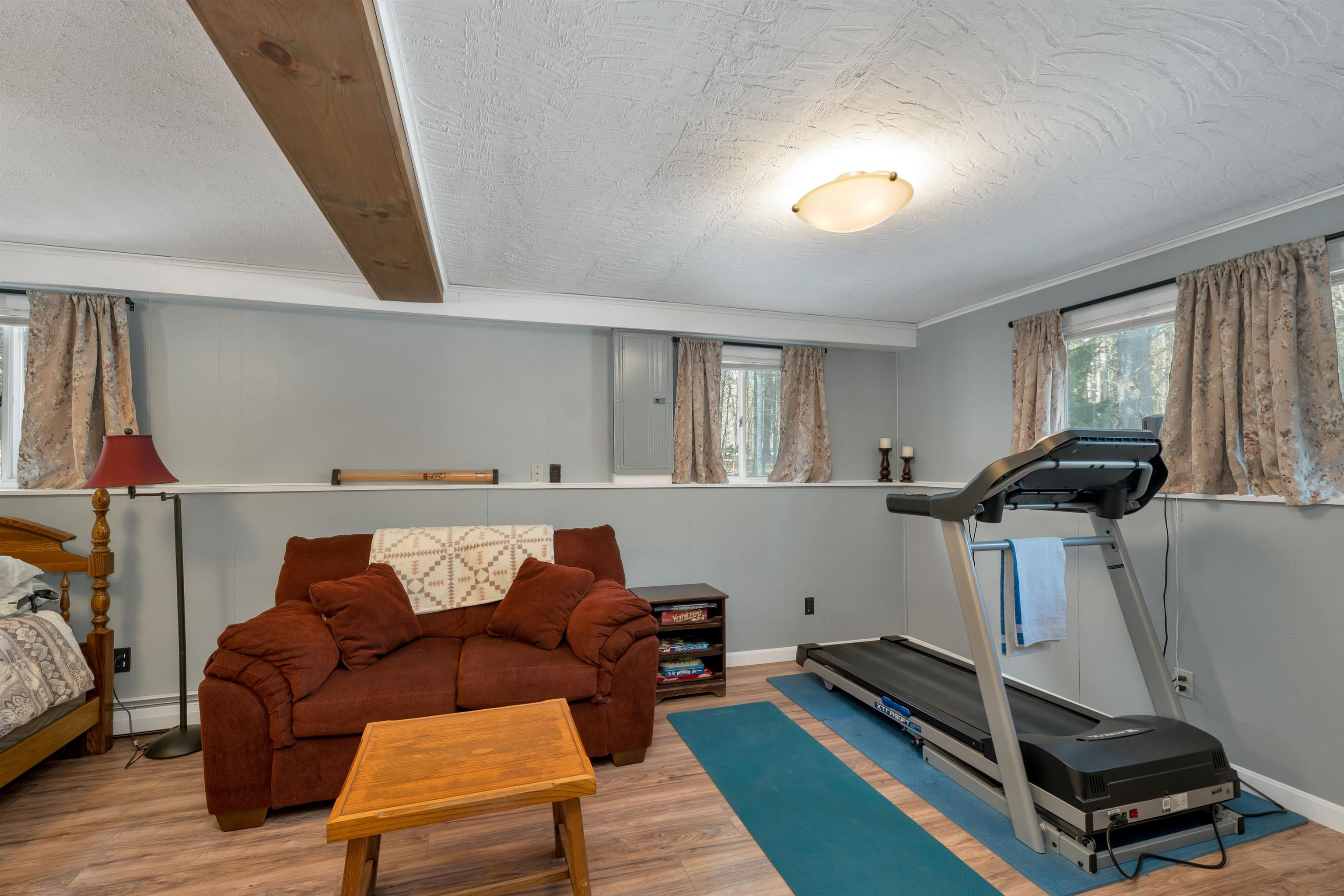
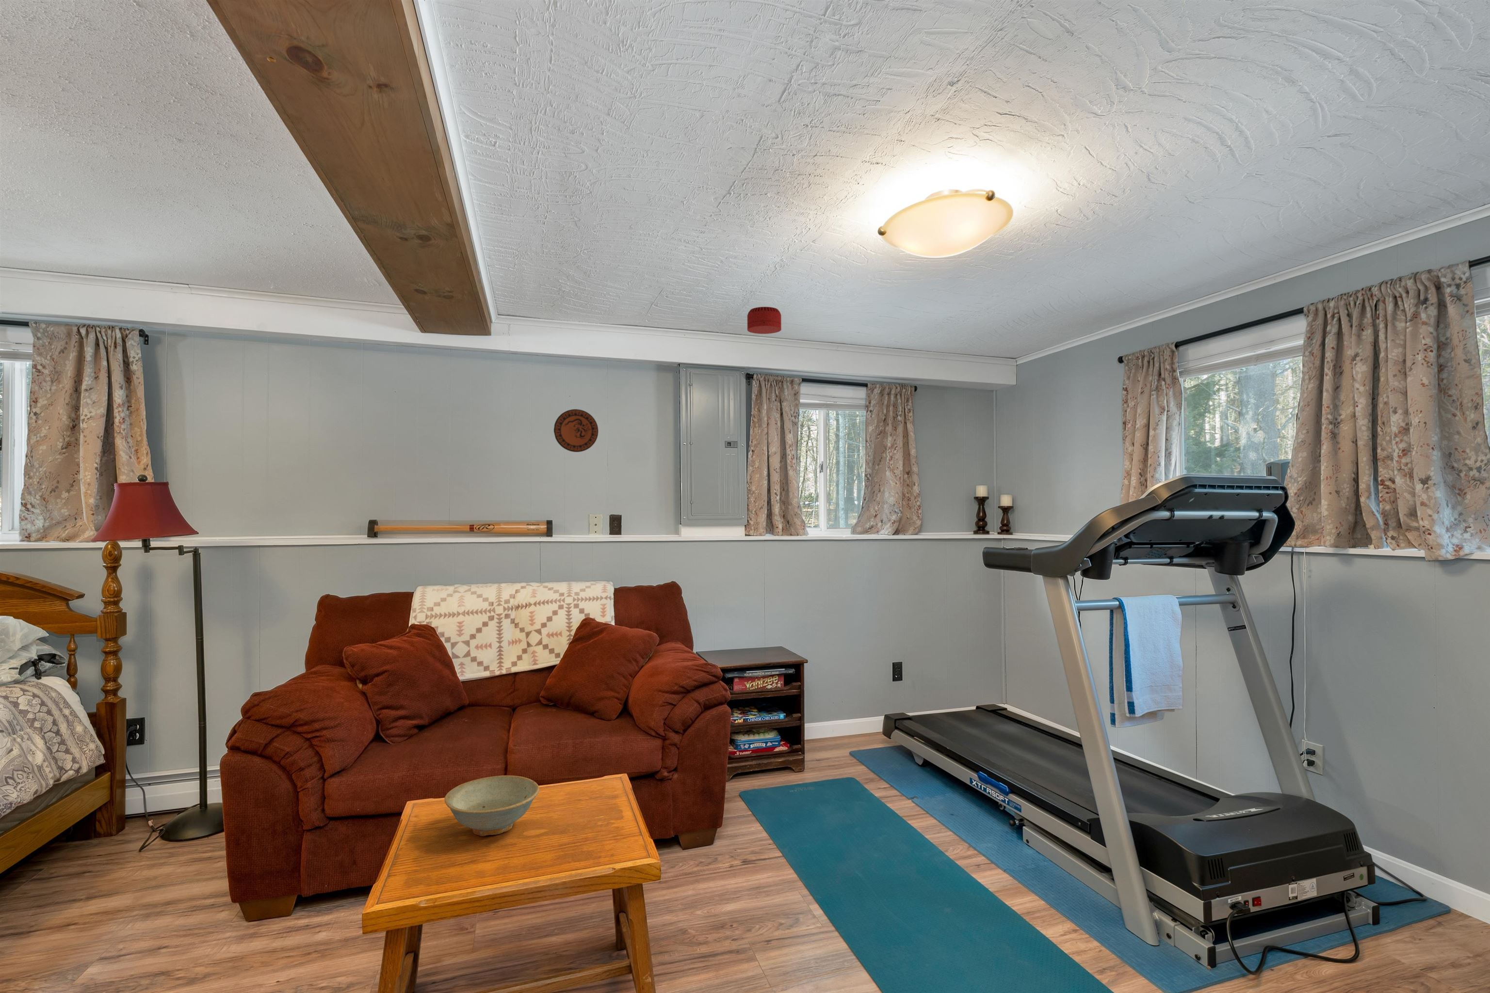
+ dish (492, 809)
+ smoke detector (764, 320)
+ decorative plate (575, 430)
